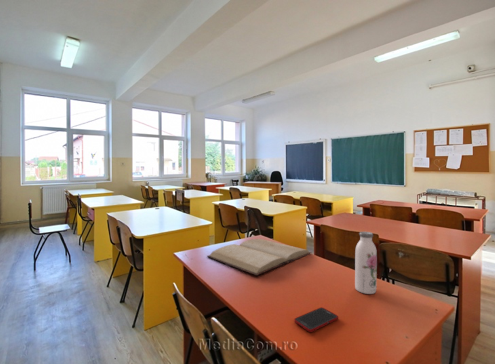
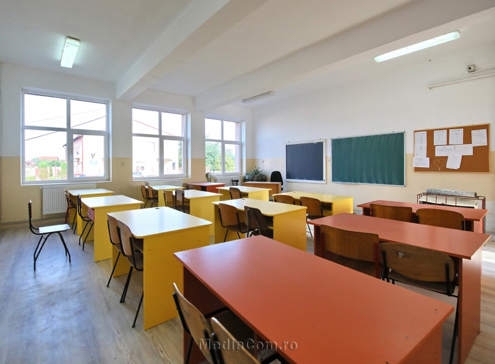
- water bottle (365, 261)
- book (260, 251)
- cell phone (316, 319)
